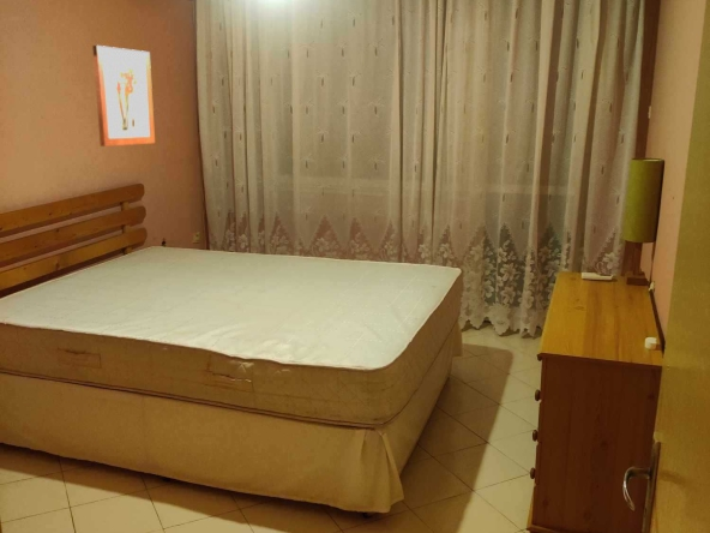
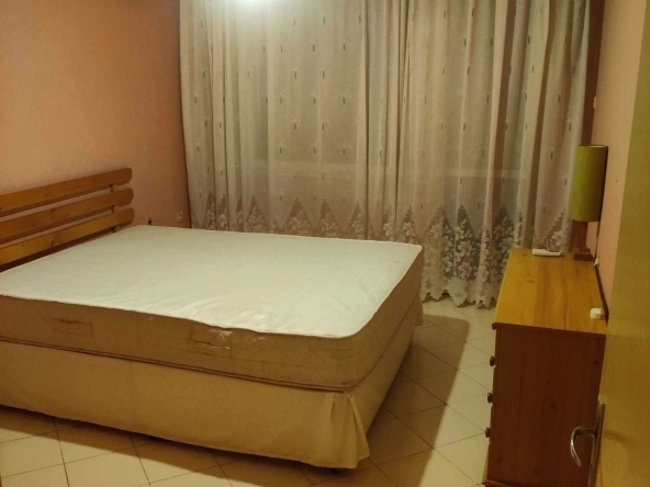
- wall art (125, 97)
